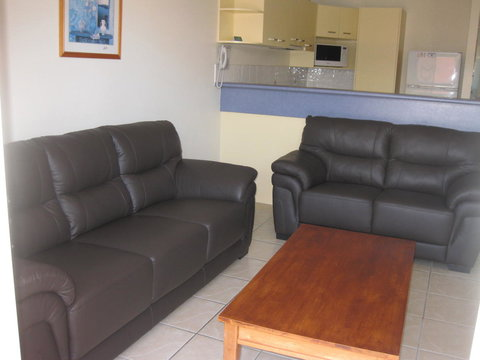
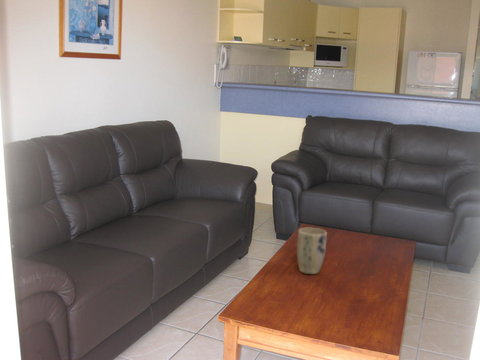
+ plant pot (311, 251)
